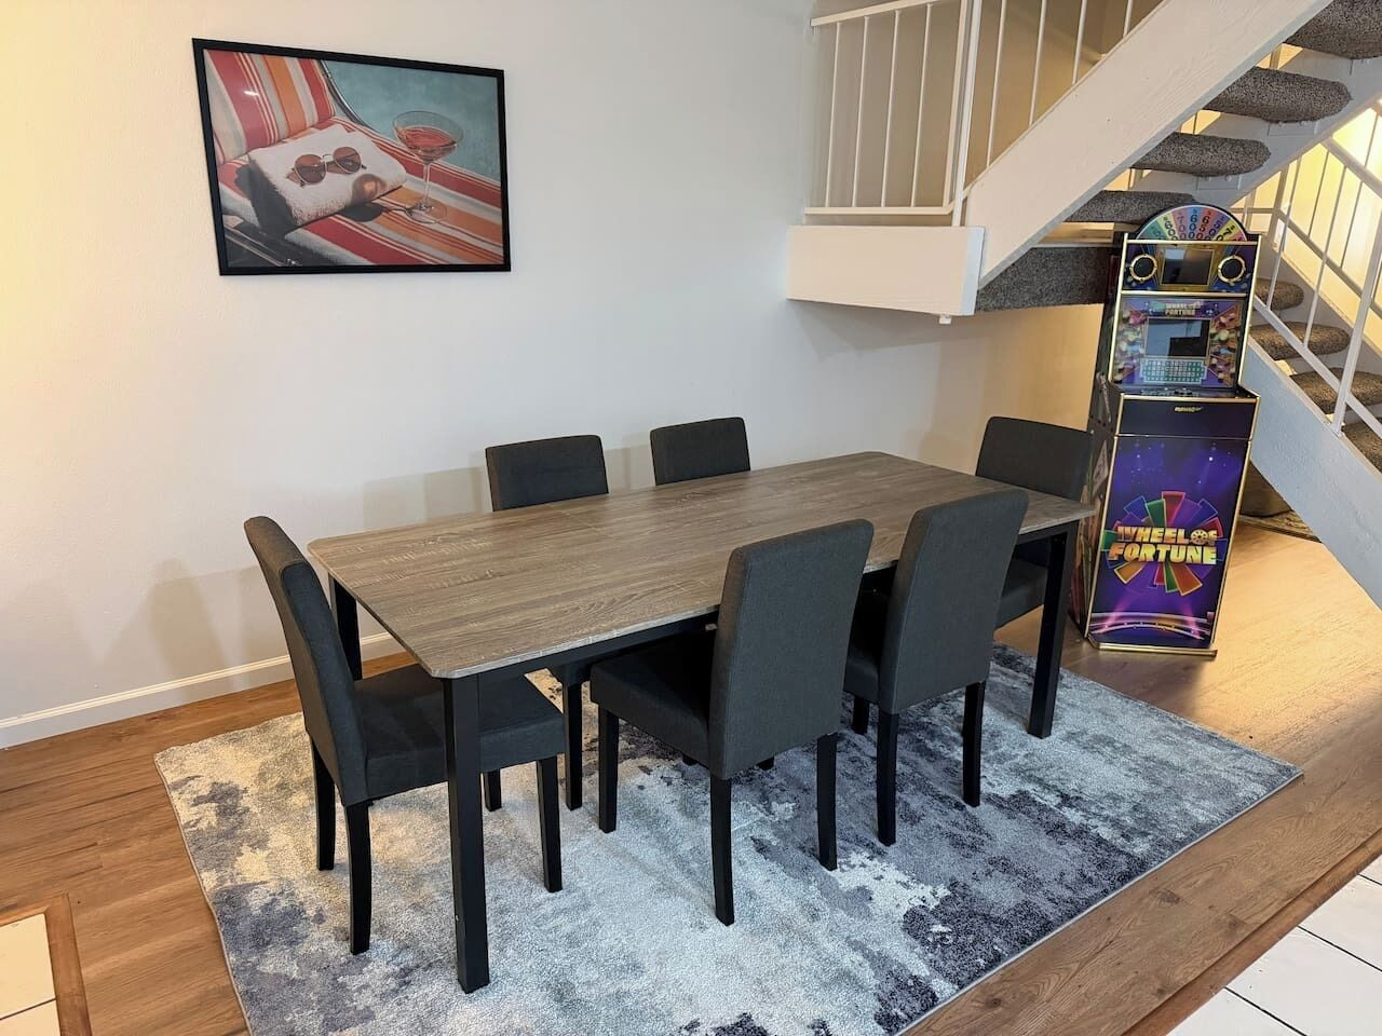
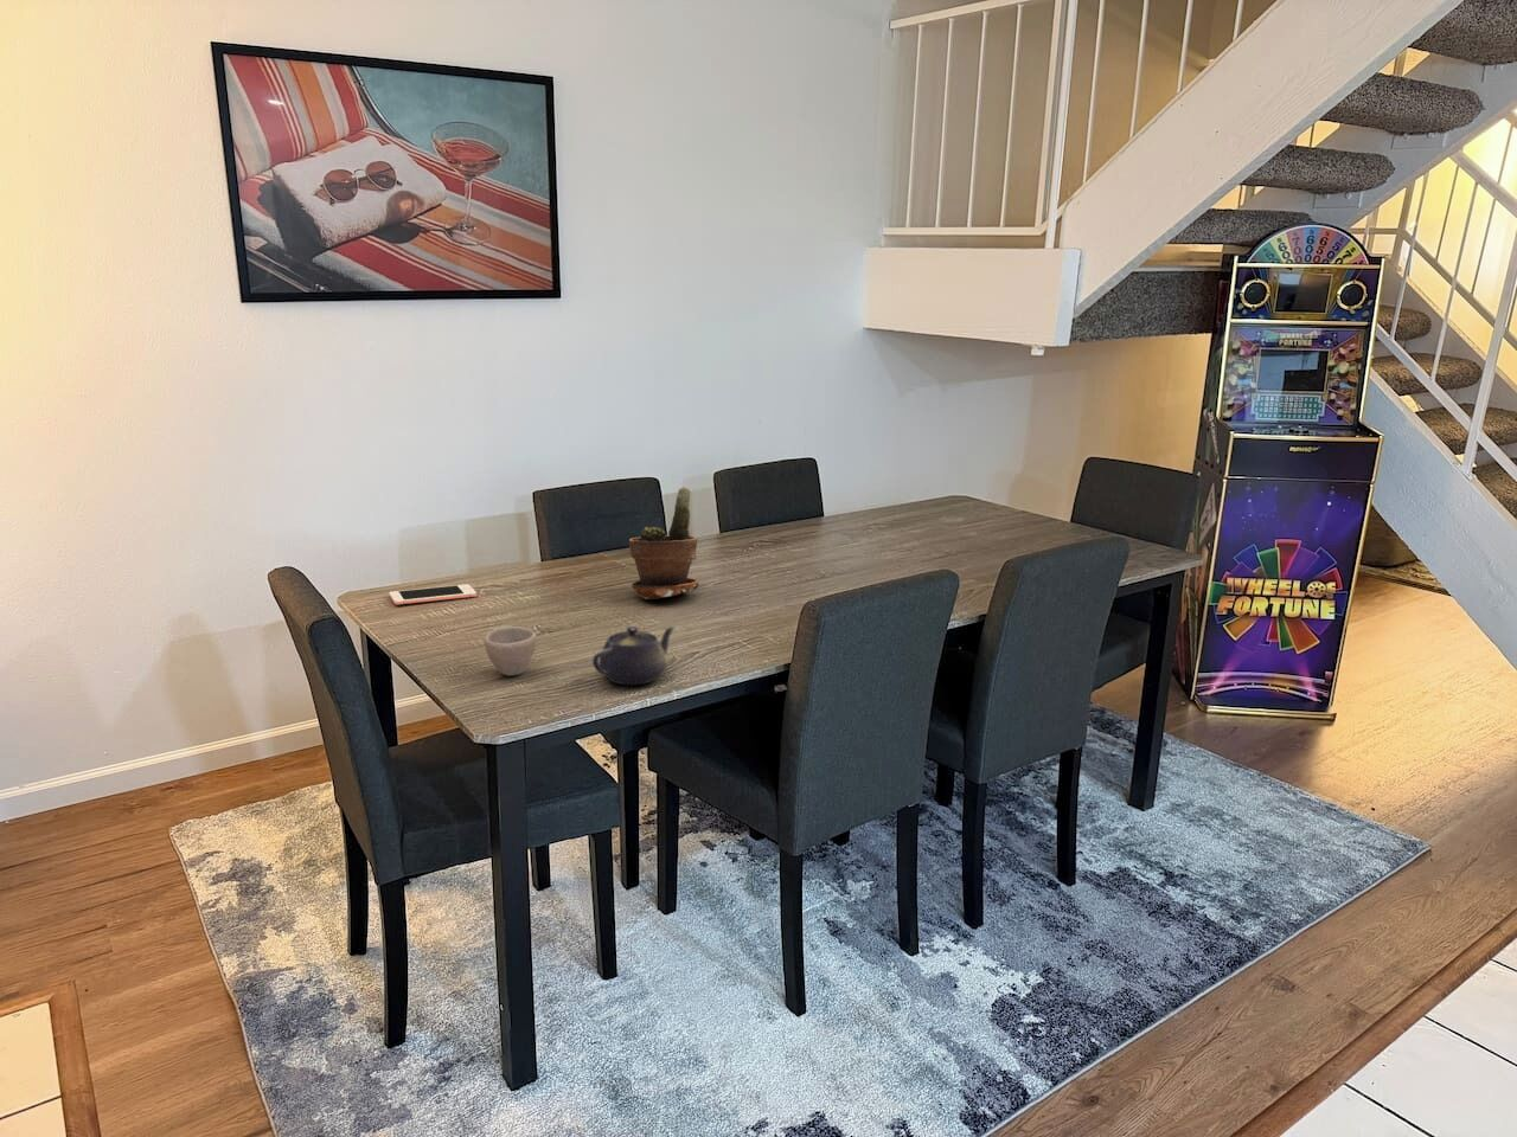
+ teapot (635, 651)
+ cell phone (432, 594)
+ potted plant (664, 542)
+ cup (506, 650)
